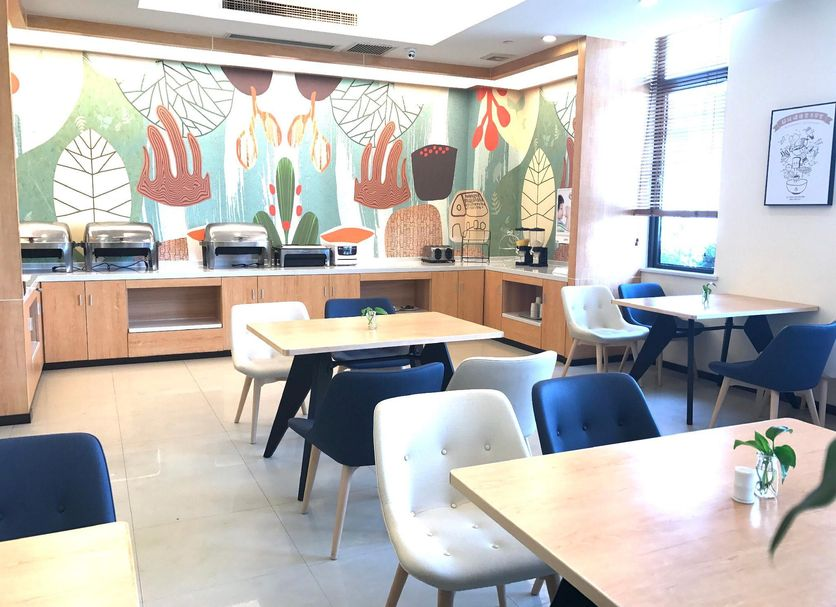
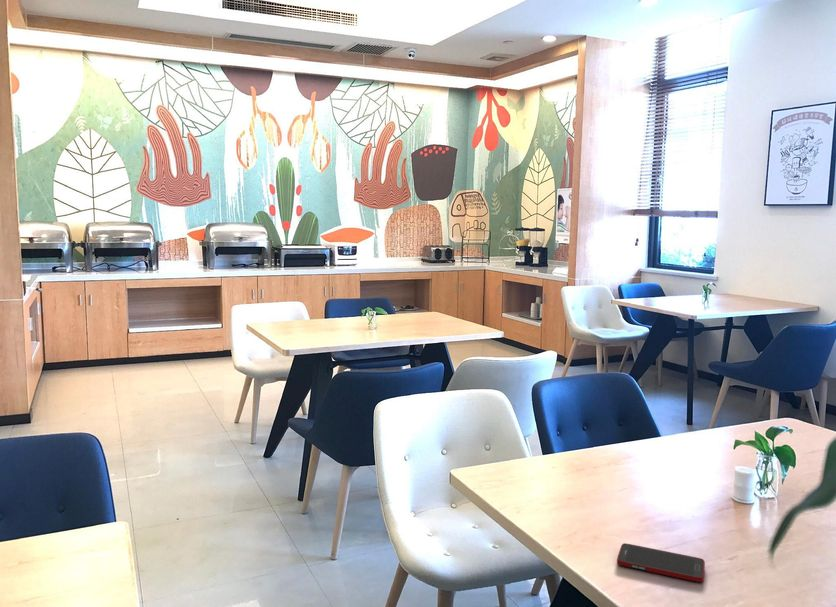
+ cell phone (660, 562)
